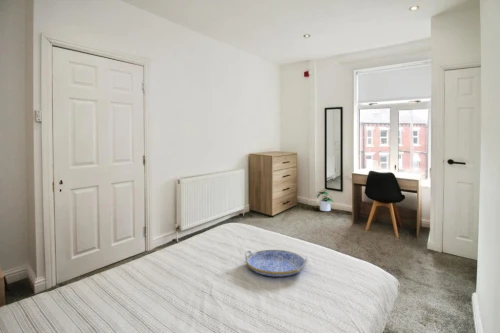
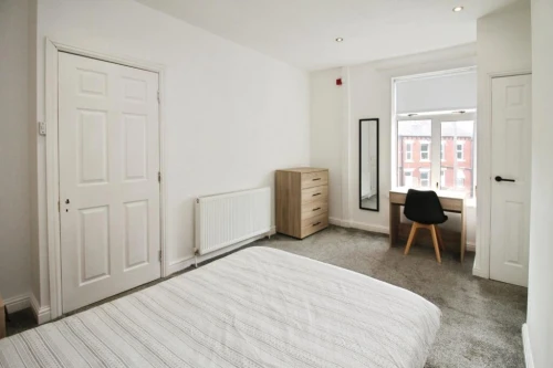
- serving tray (275, 261)
- potted plant (323, 200)
